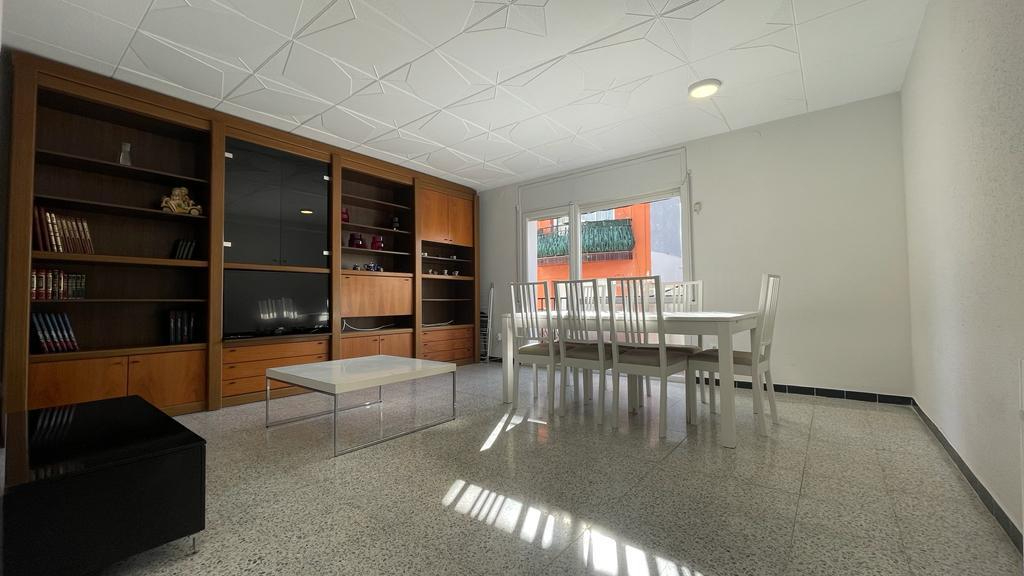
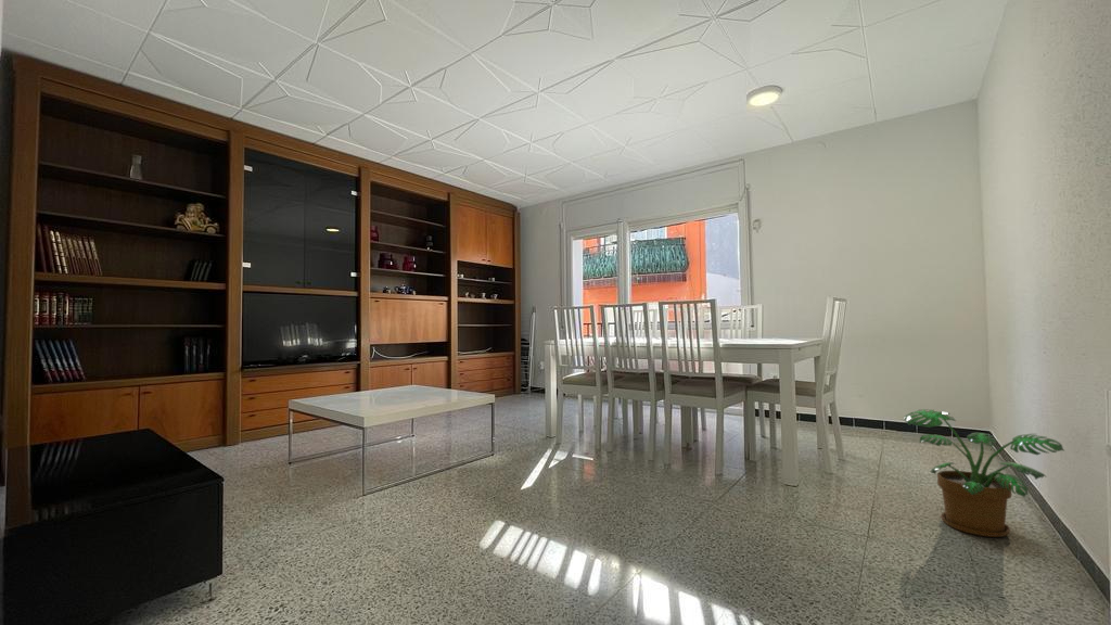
+ potted plant (974, 470)
